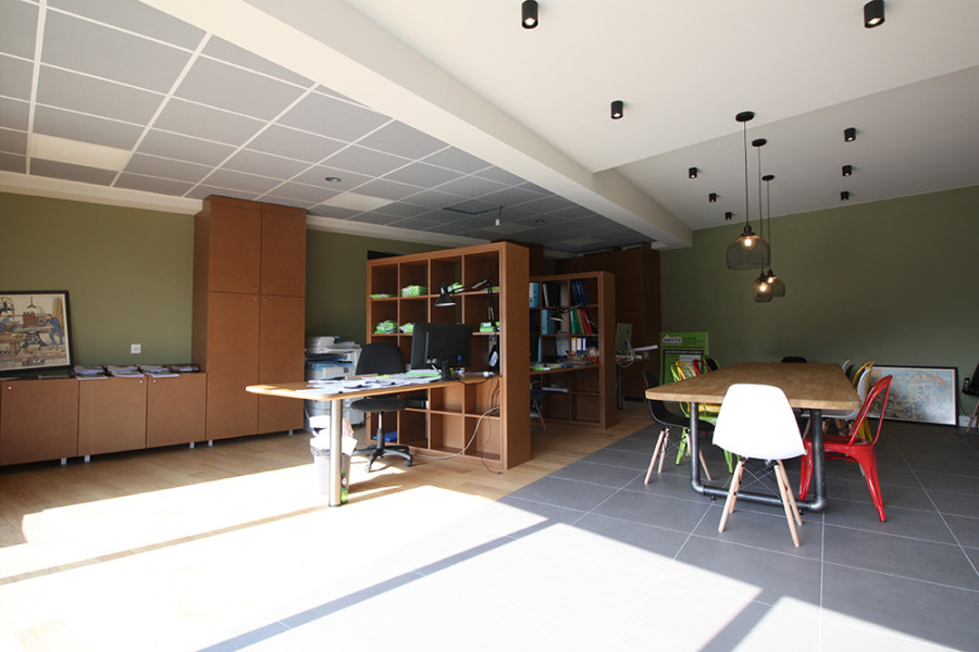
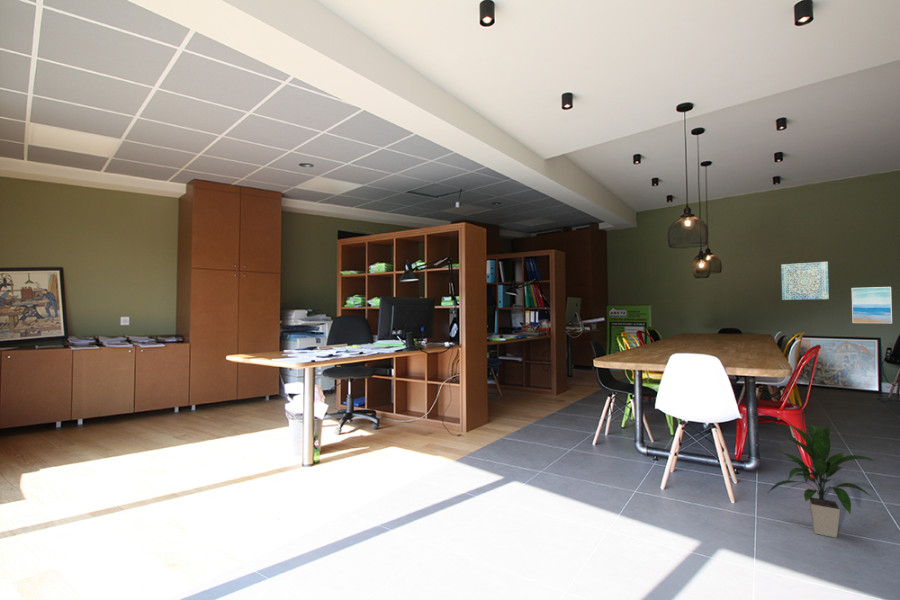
+ wall art (804, 281)
+ wall art (871, 305)
+ indoor plant (818, 475)
